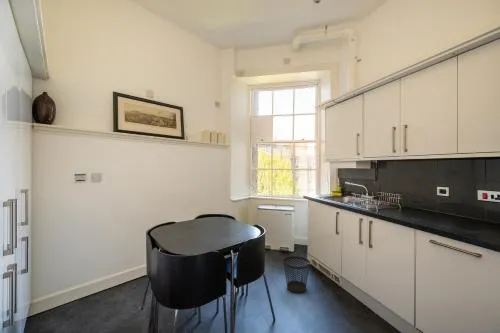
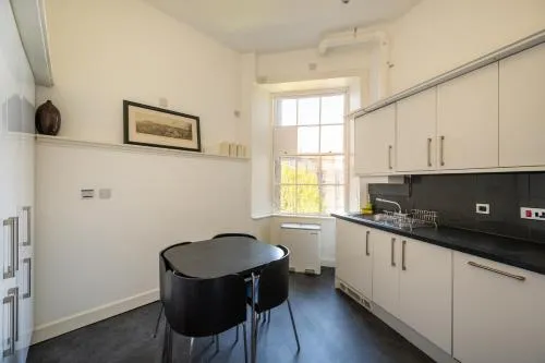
- wastebasket (296, 274)
